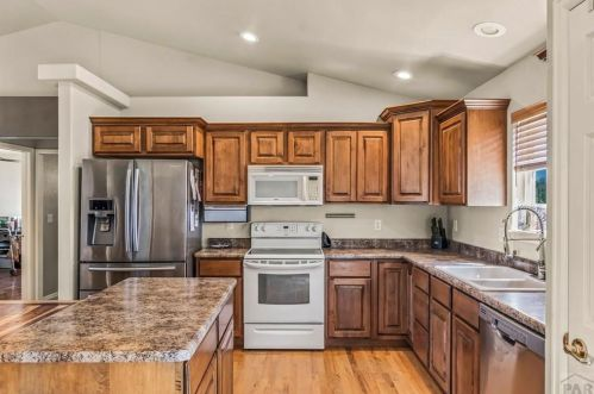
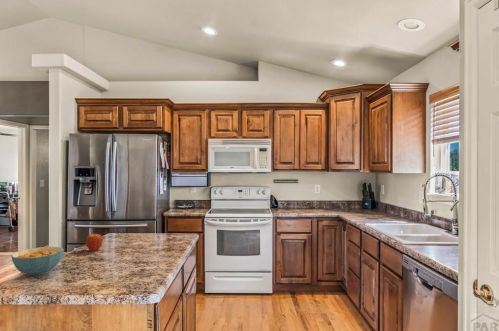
+ fruit (94, 241)
+ cereal bowl (38, 262)
